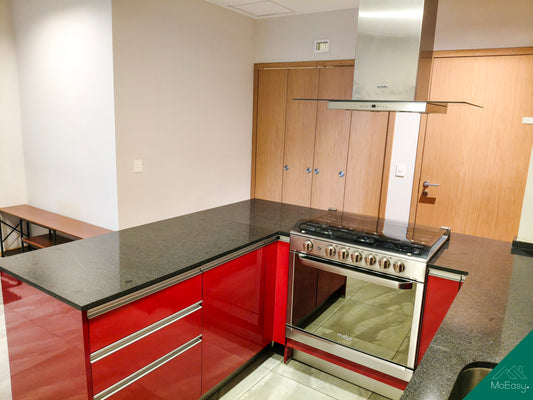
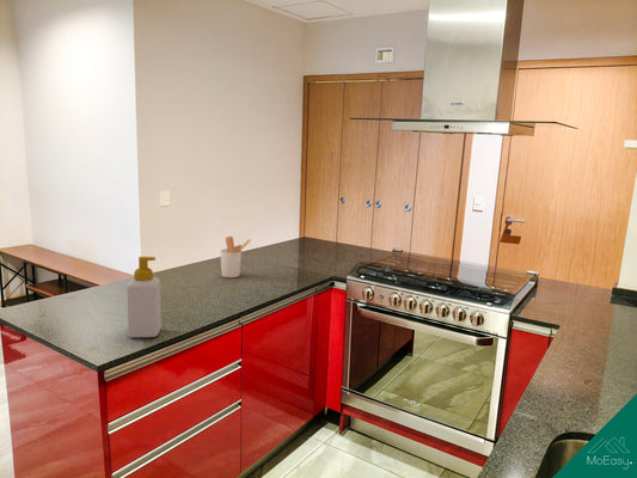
+ utensil holder (235, 256)
+ soap bottle (143, 295)
